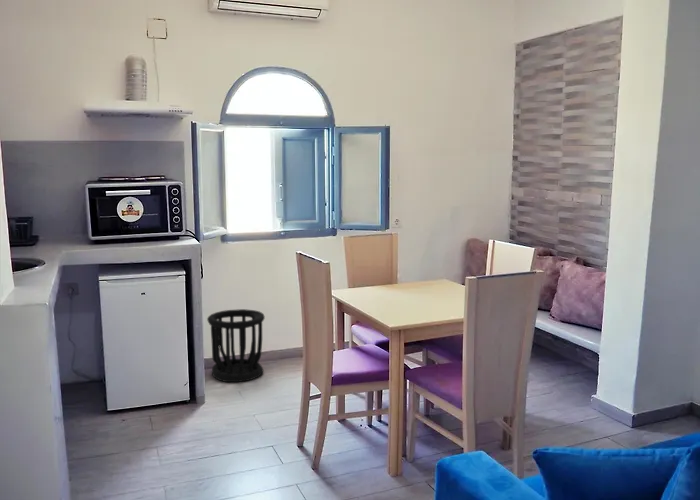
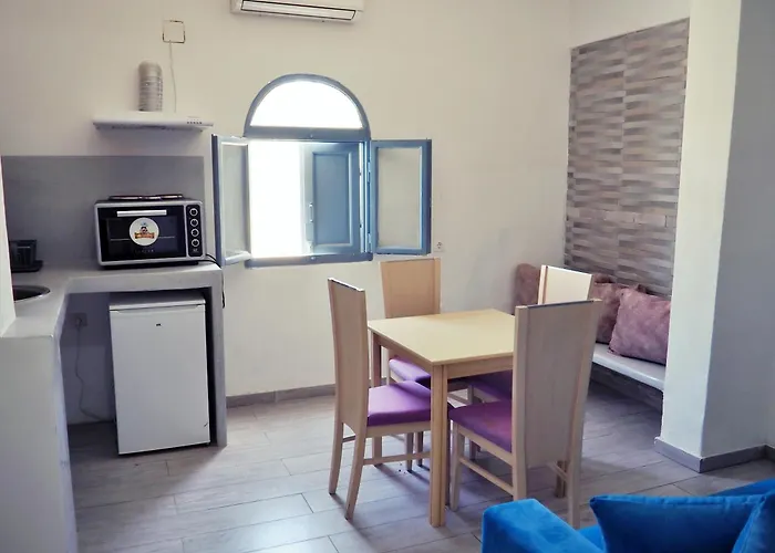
- wastebasket (239, 344)
